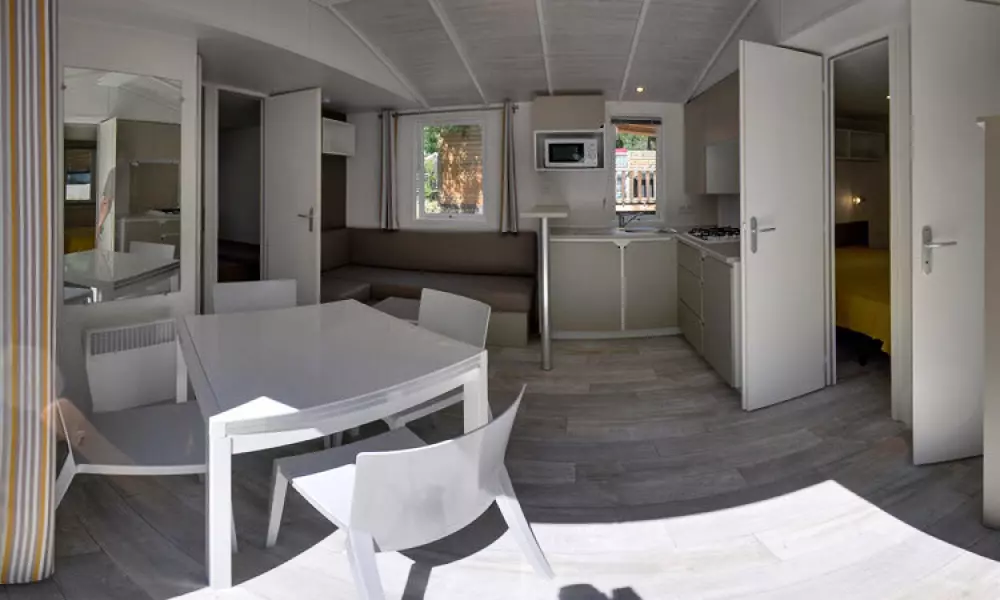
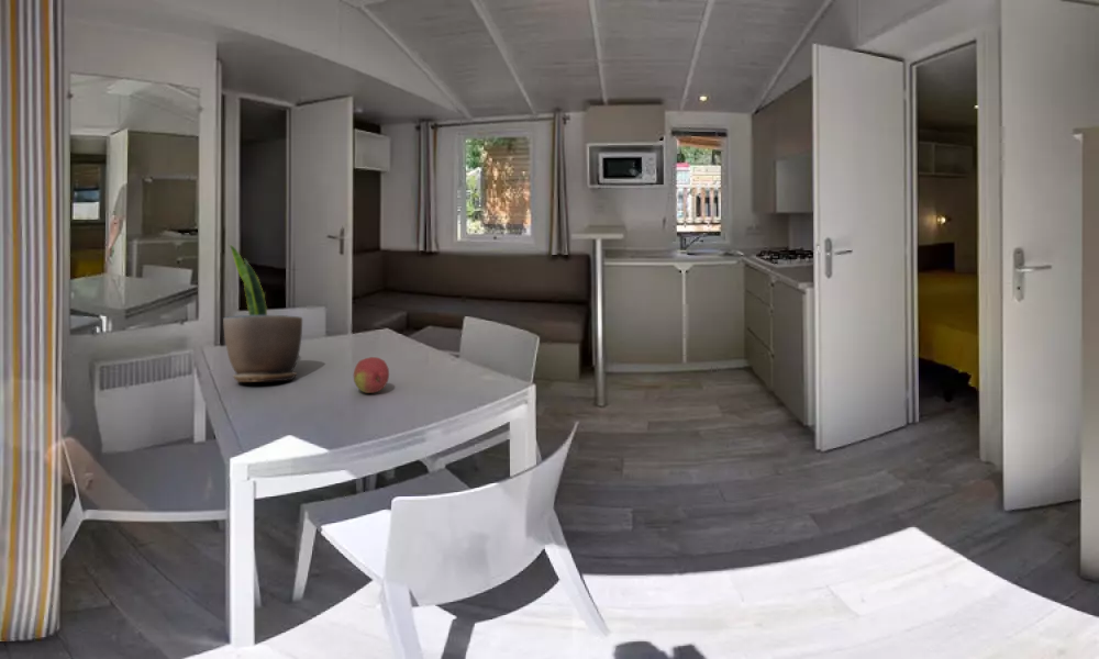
+ fruit (370, 375)
+ potted plant (263, 314)
